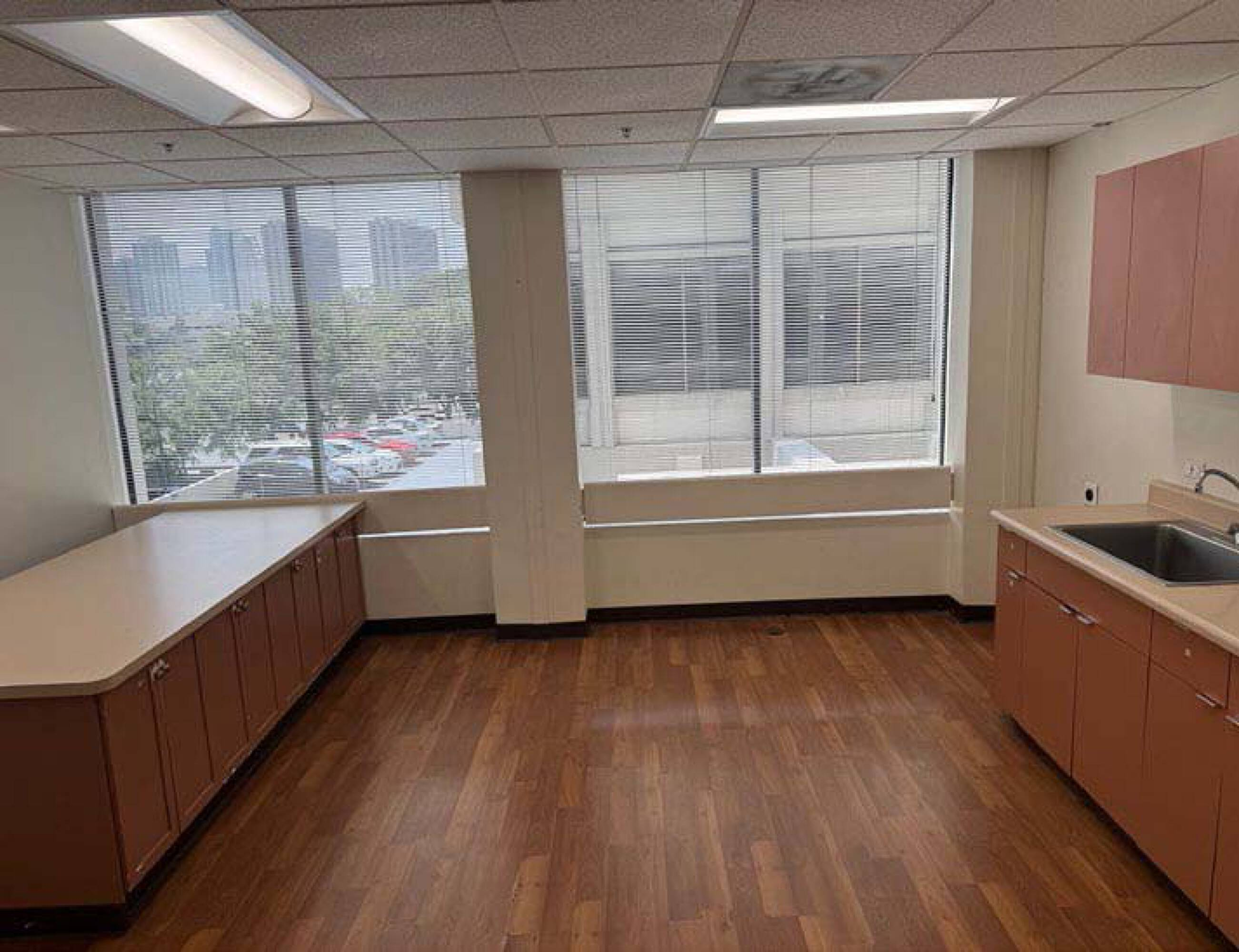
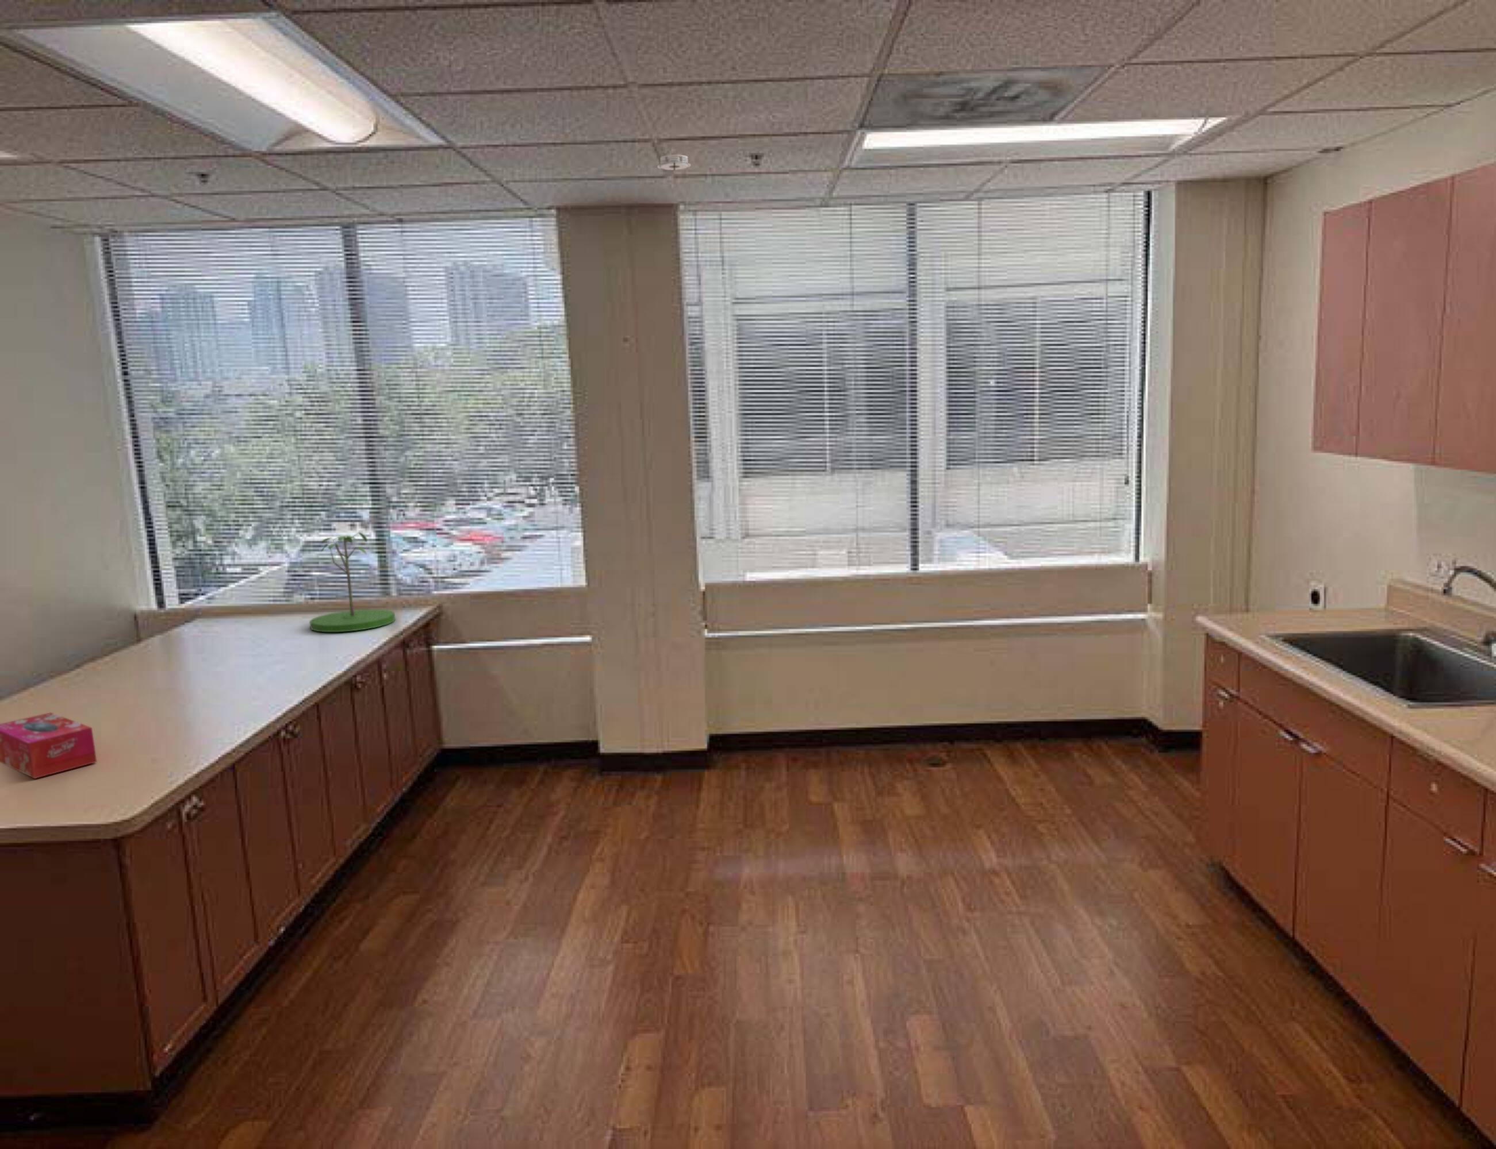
+ smoke detector (673, 163)
+ tissue box (42, 743)
+ plant (349, 578)
